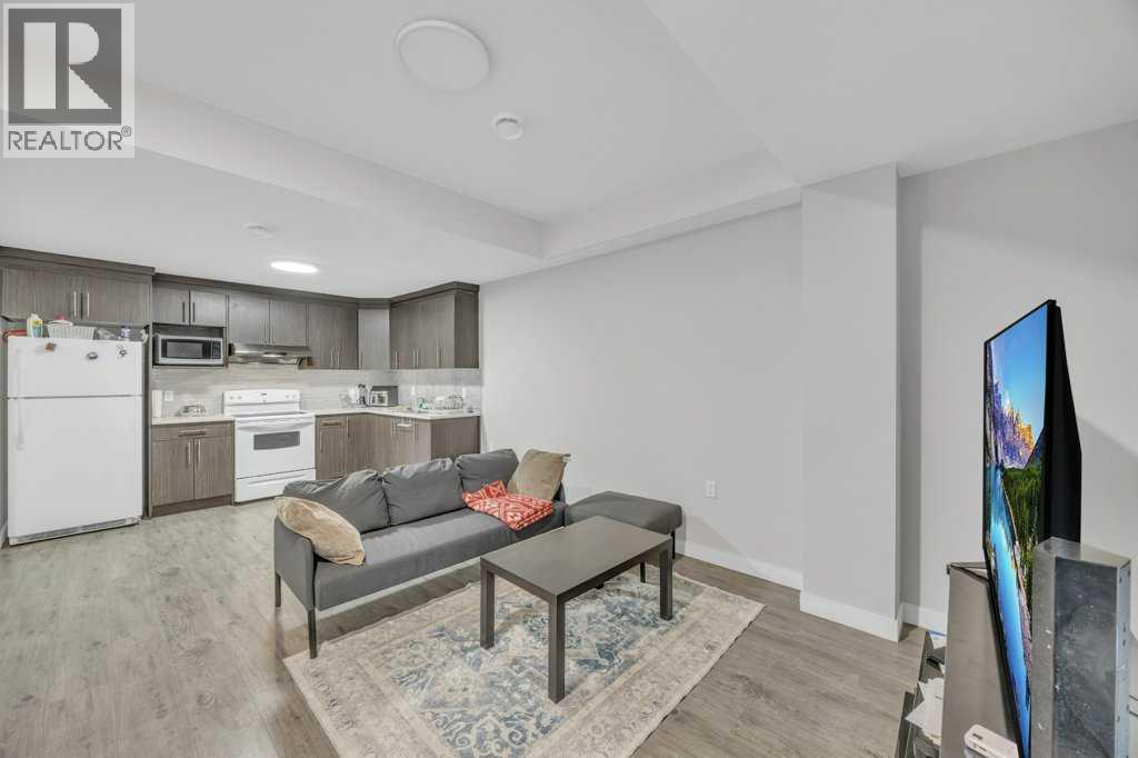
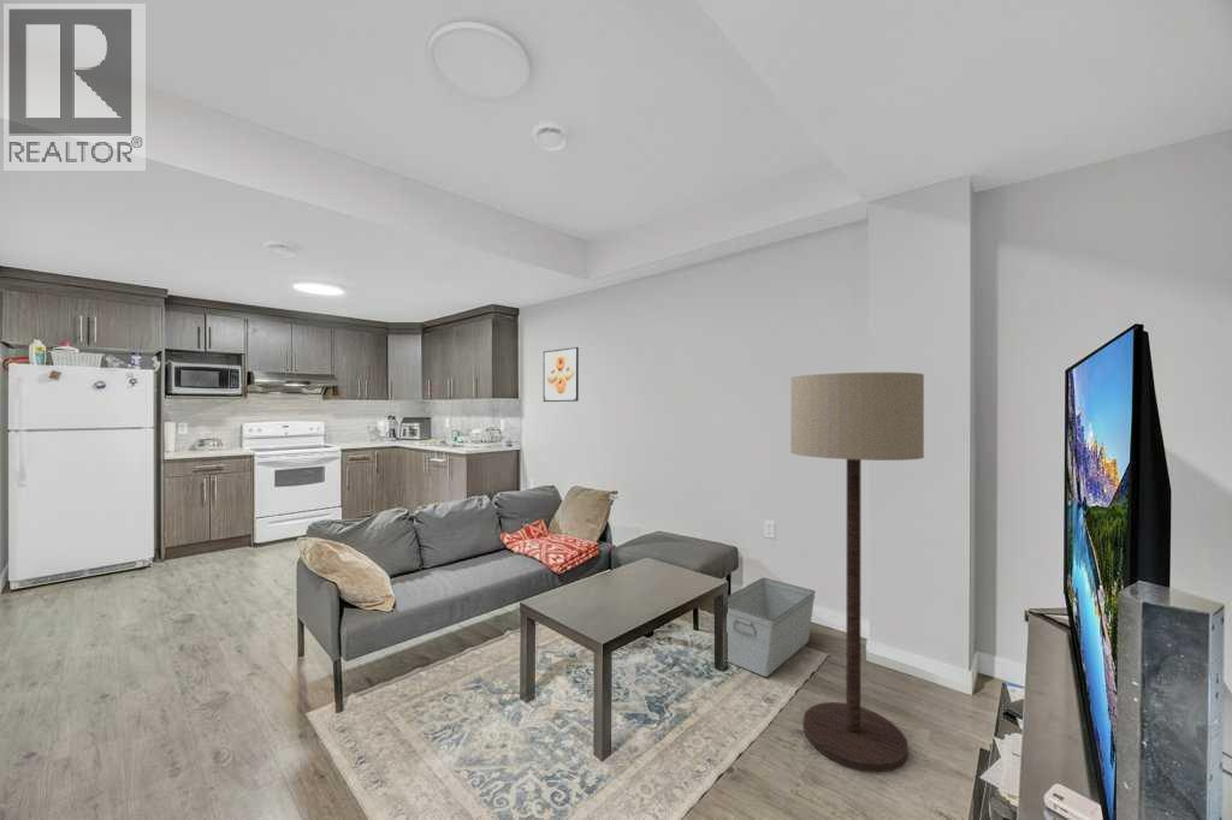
+ floor lamp (853, 557)
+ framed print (559, 375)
+ storage bin (768, 623)
